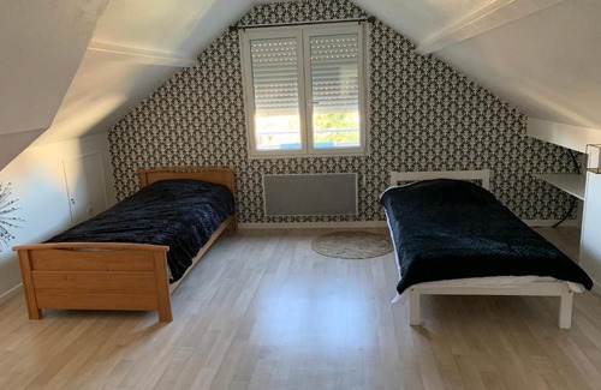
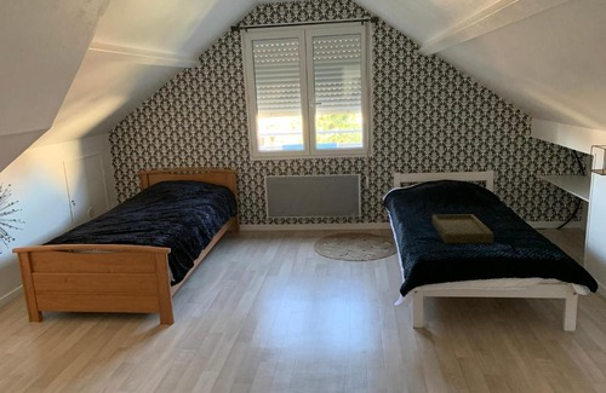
+ tray (459, 227)
